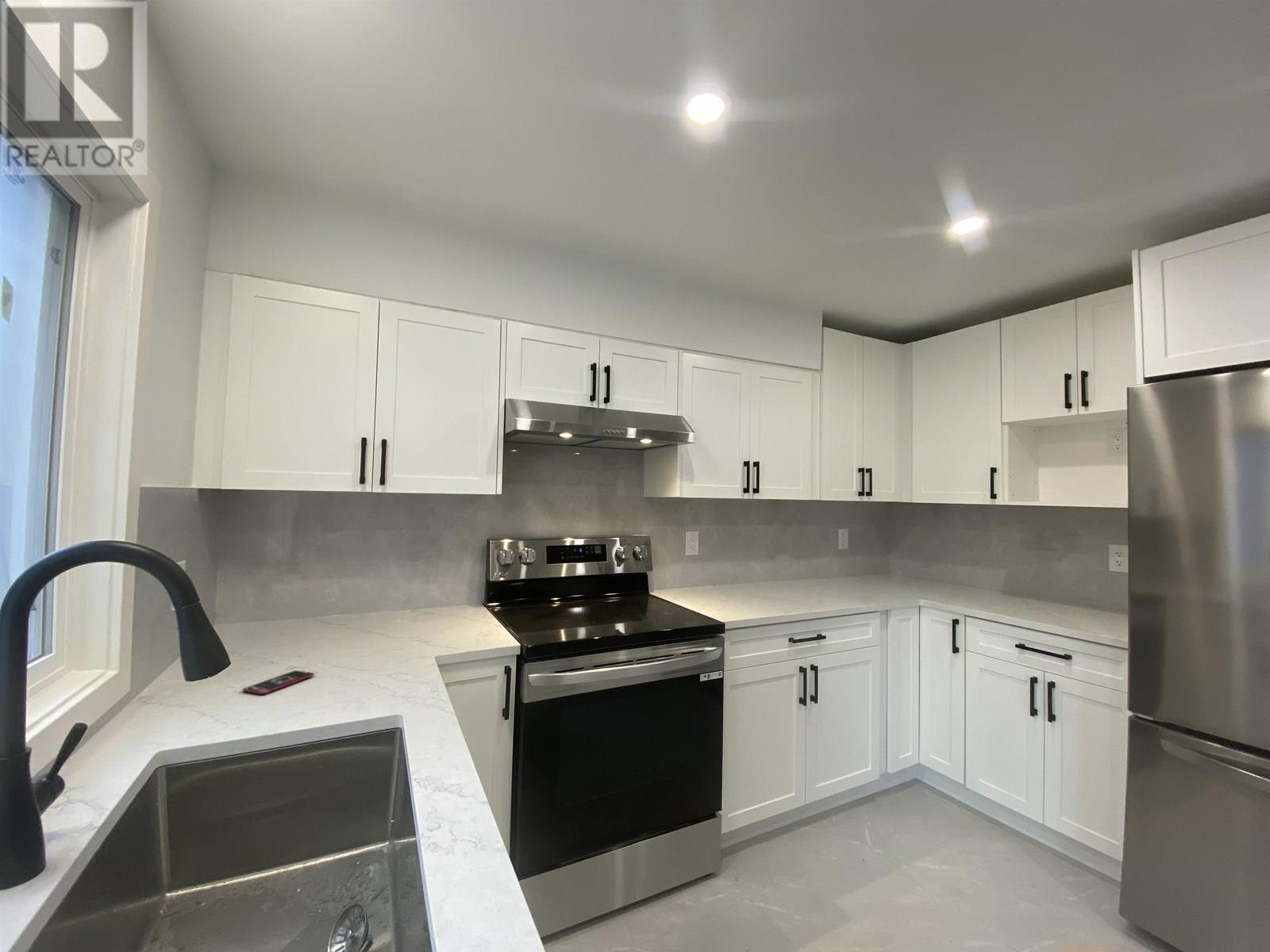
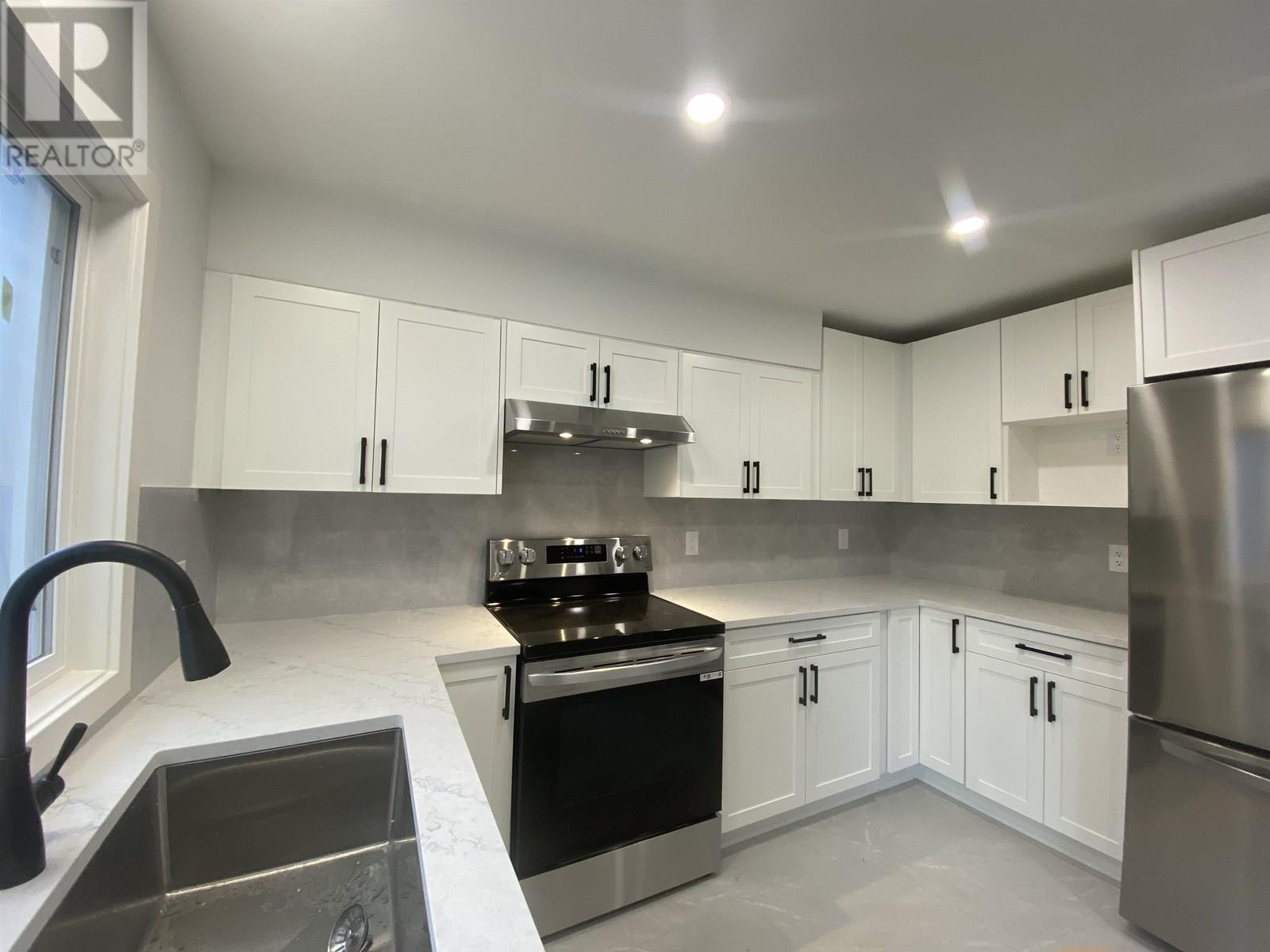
- smartphone (279, 681)
